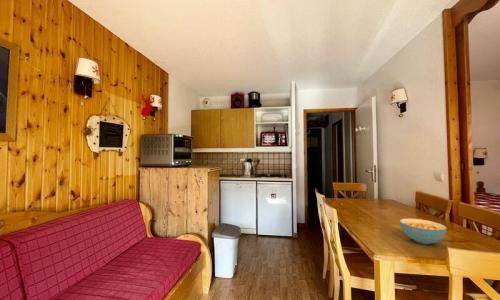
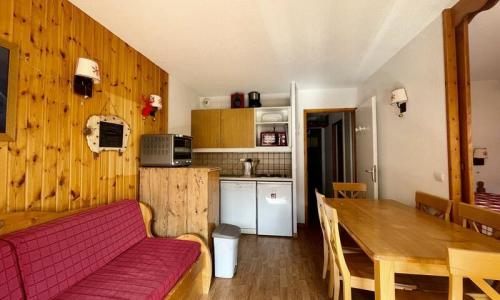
- cereal bowl (422, 232)
